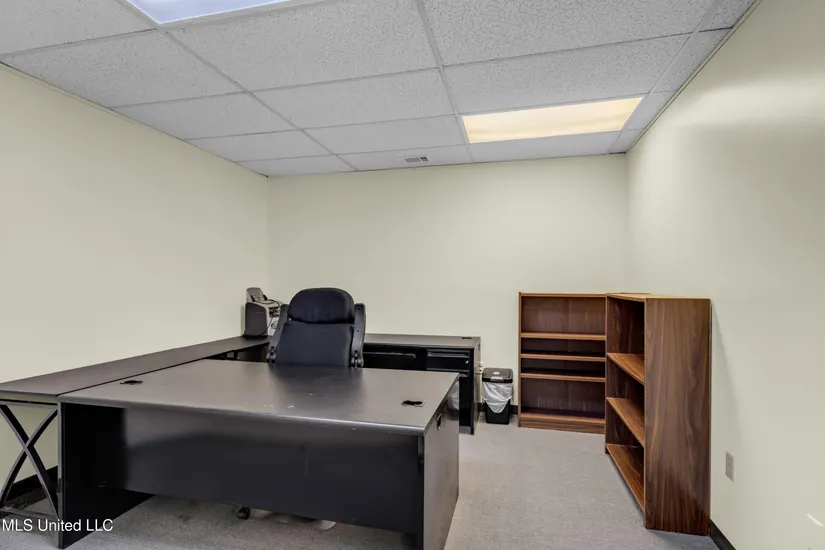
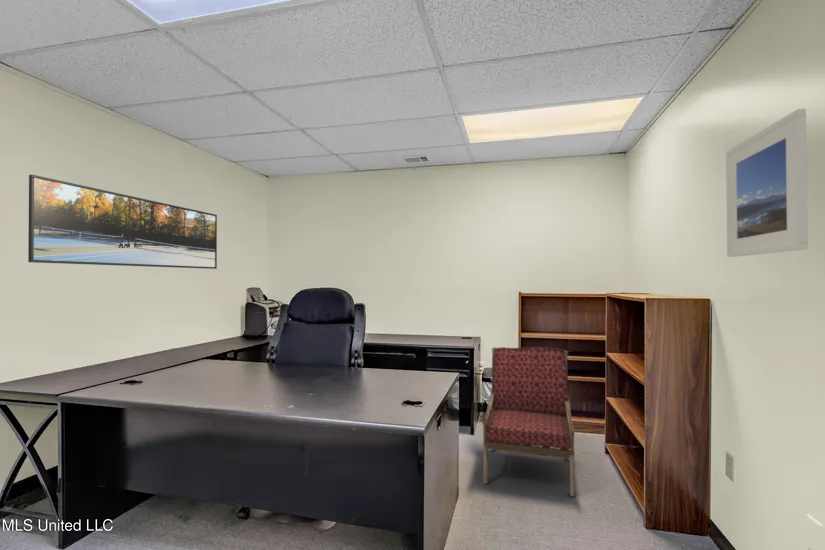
+ armchair (528, 410)
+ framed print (760, 193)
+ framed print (145, 232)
